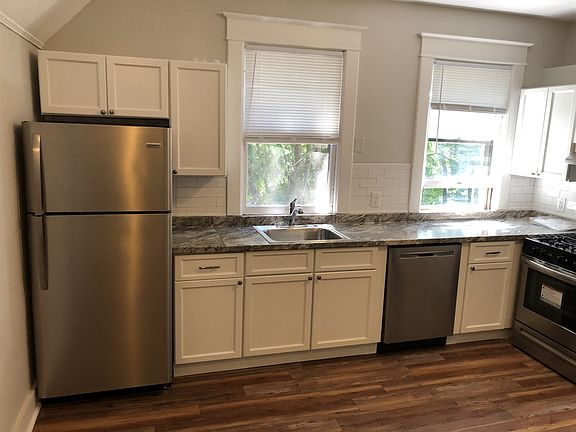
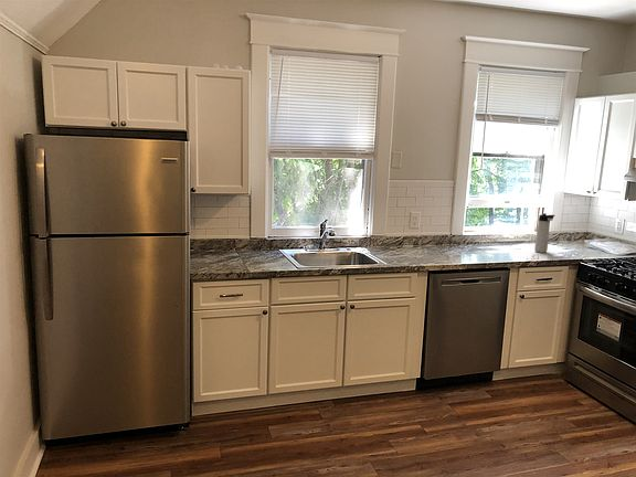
+ thermos bottle (544, 233)
